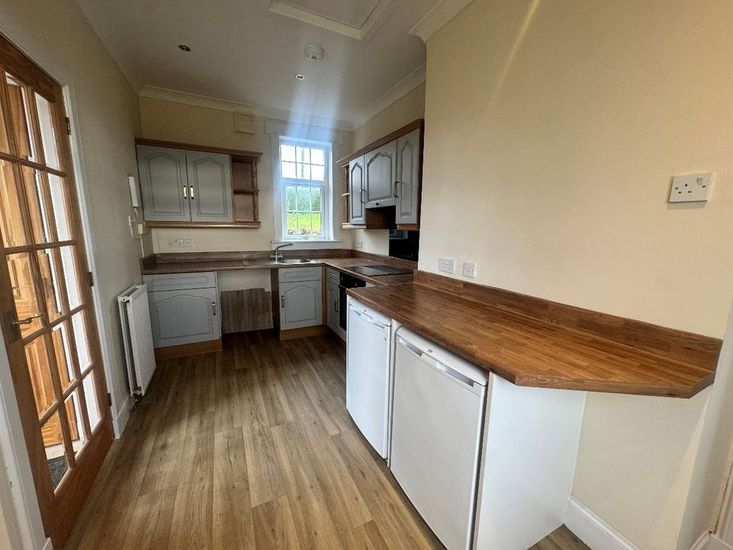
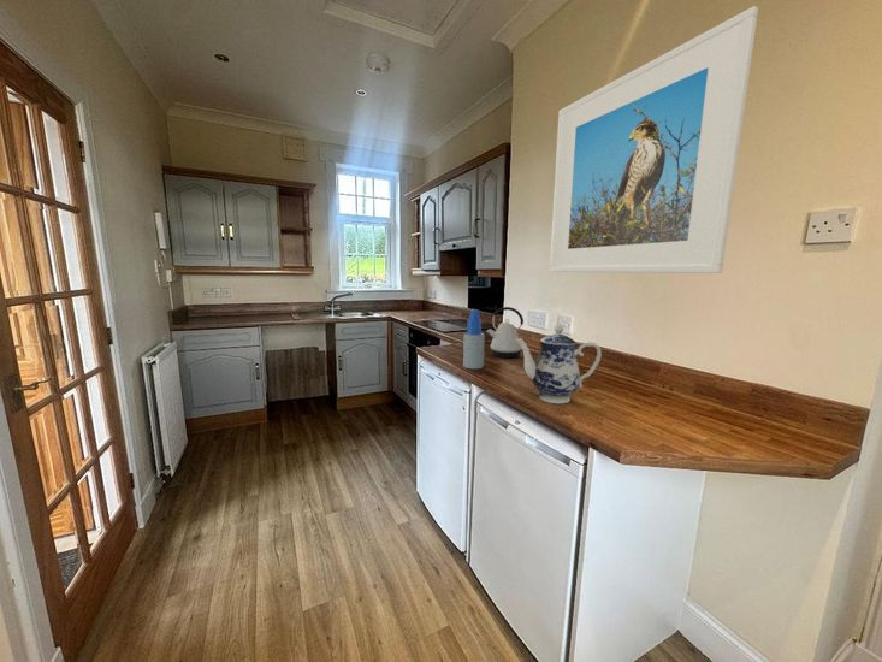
+ spray bottle (474, 338)
+ teapot (556, 361)
+ kettle (505, 331)
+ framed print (624, 176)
